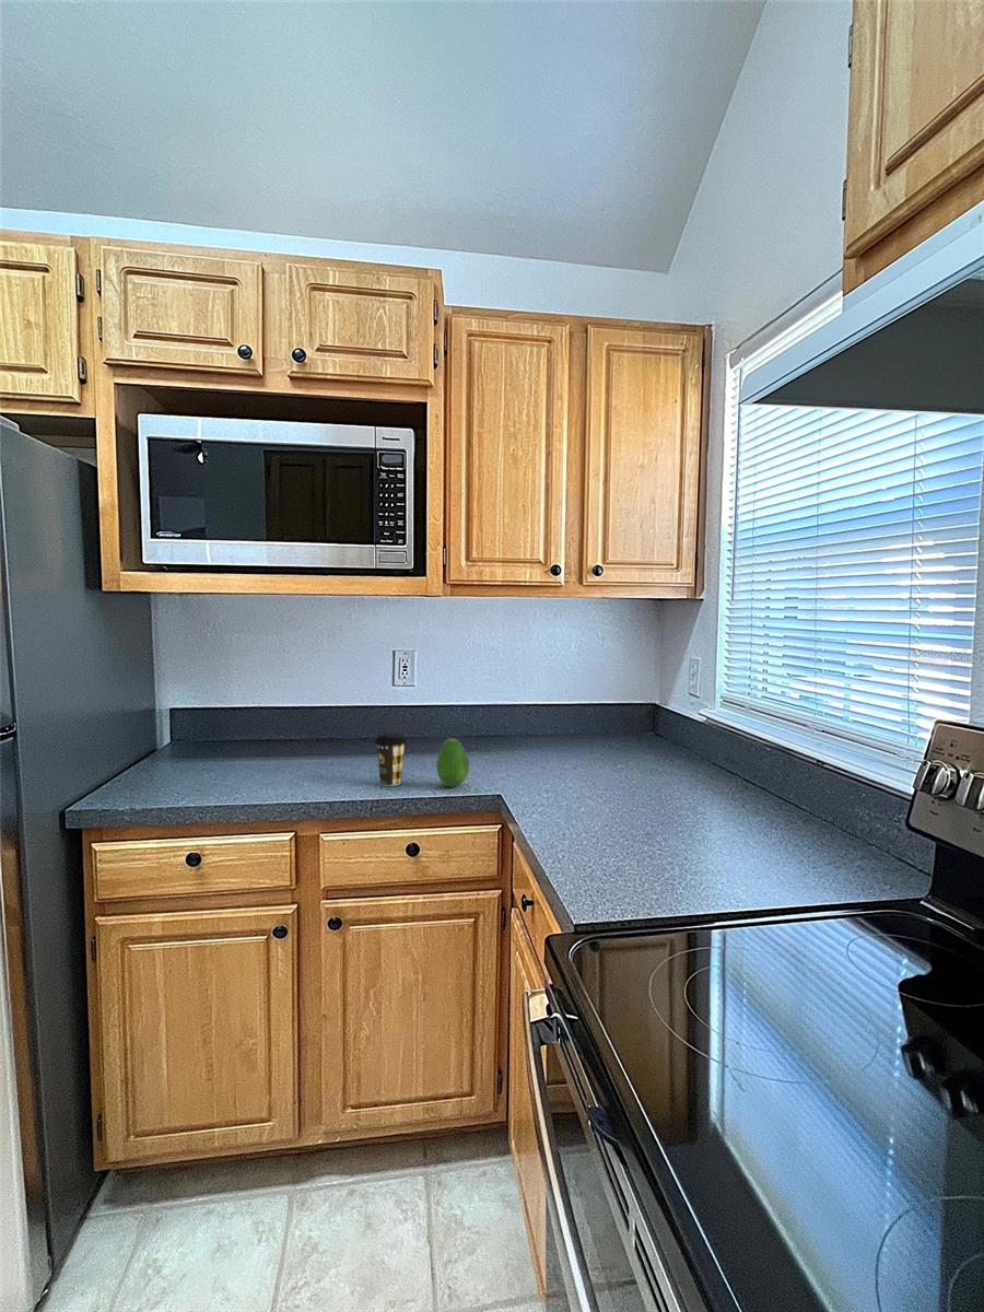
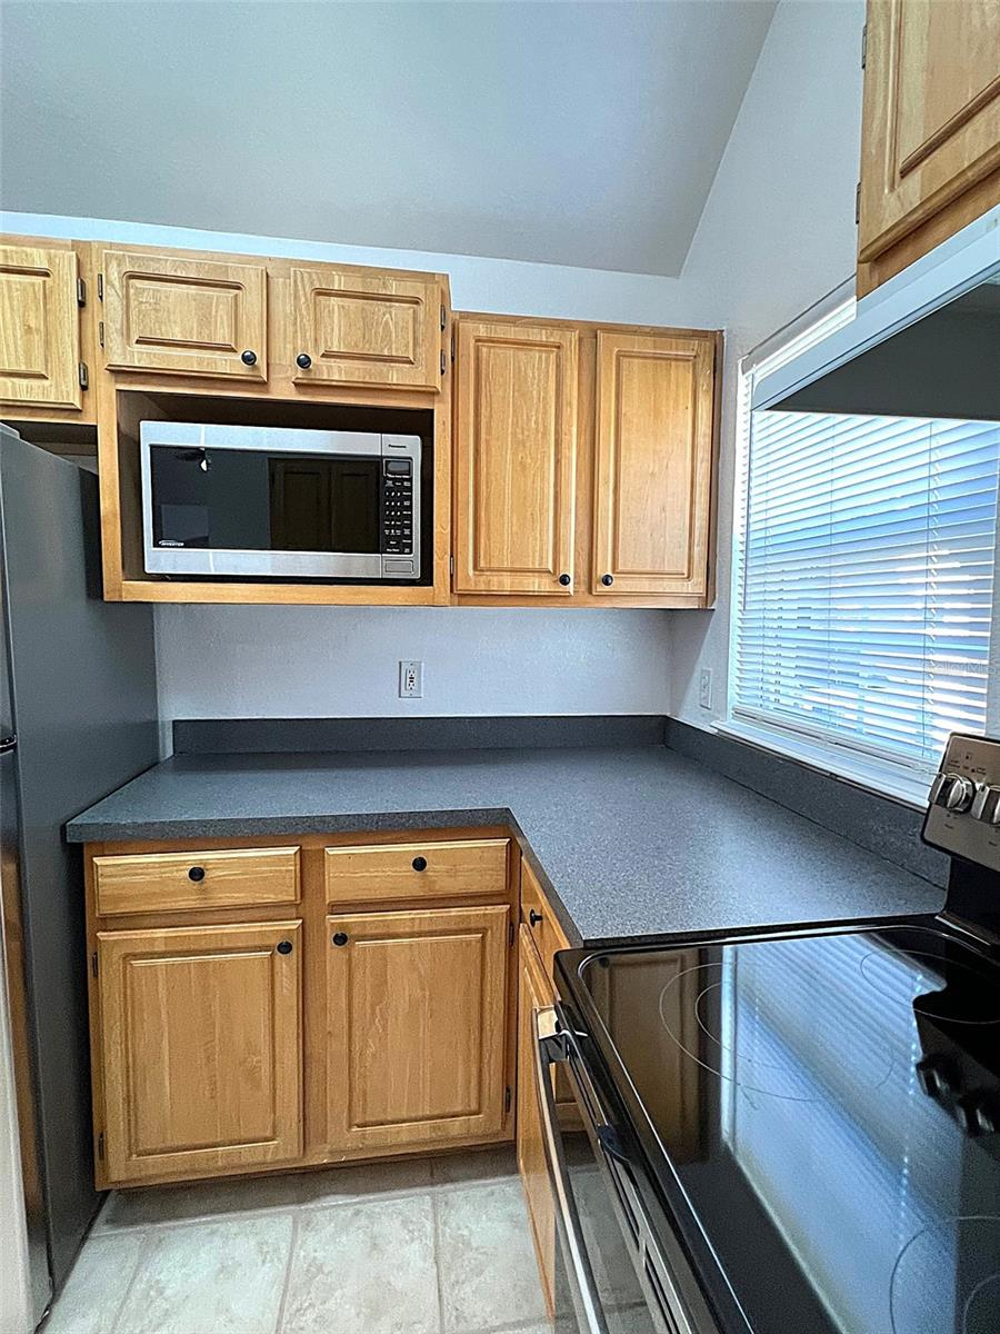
- coffee cup (390, 759)
- fruit (453, 762)
